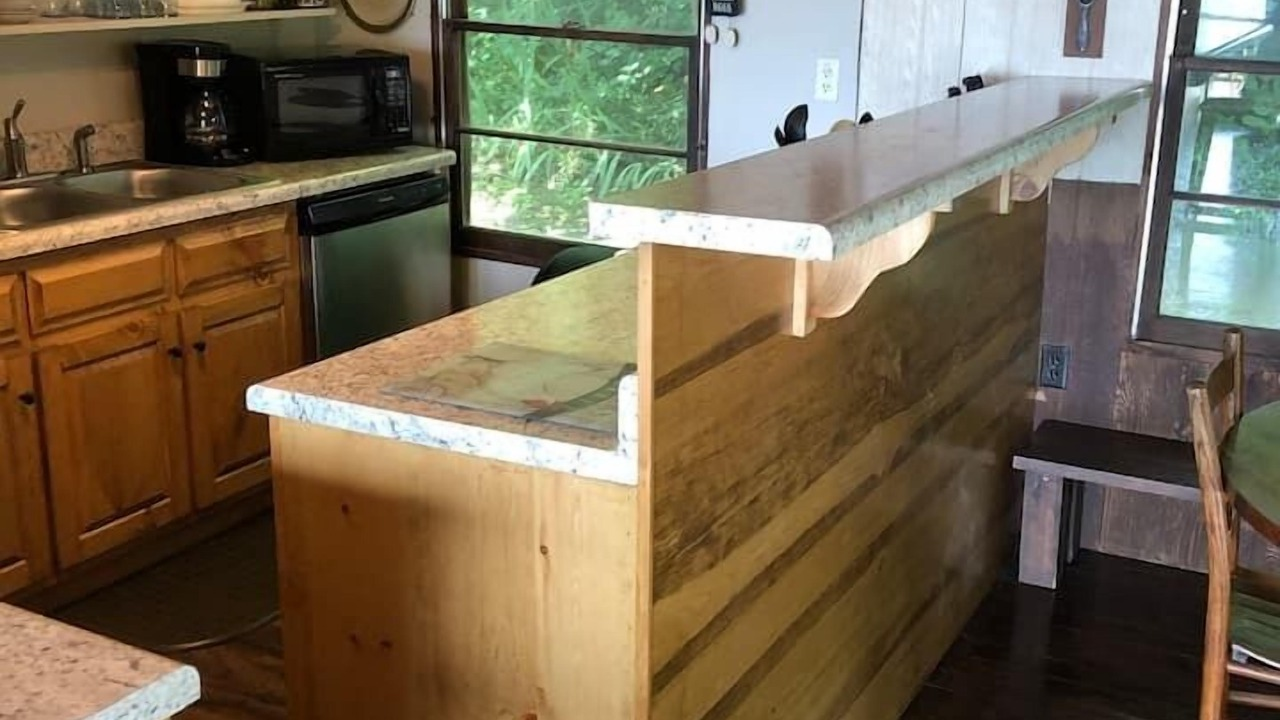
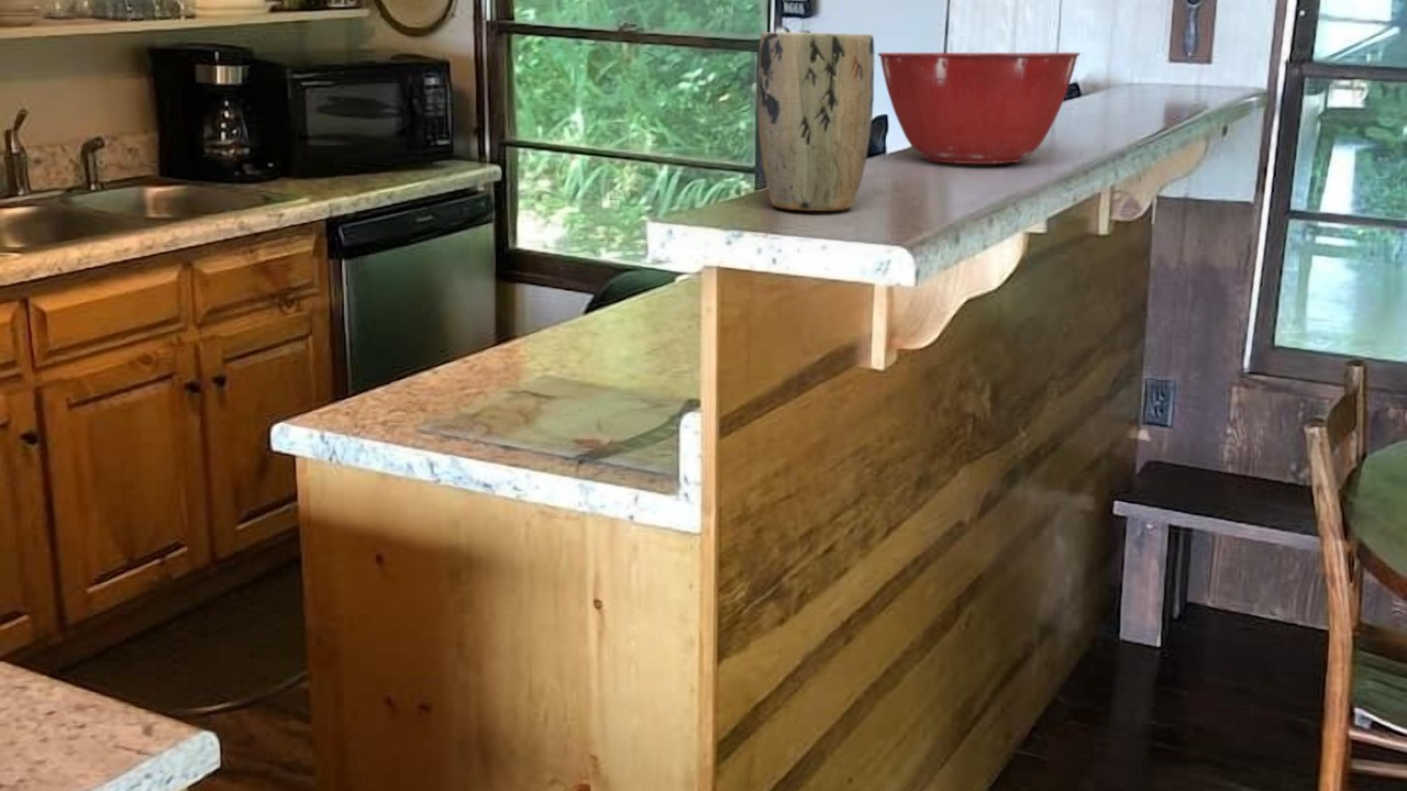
+ mixing bowl (975, 105)
+ plant pot (813, 121)
